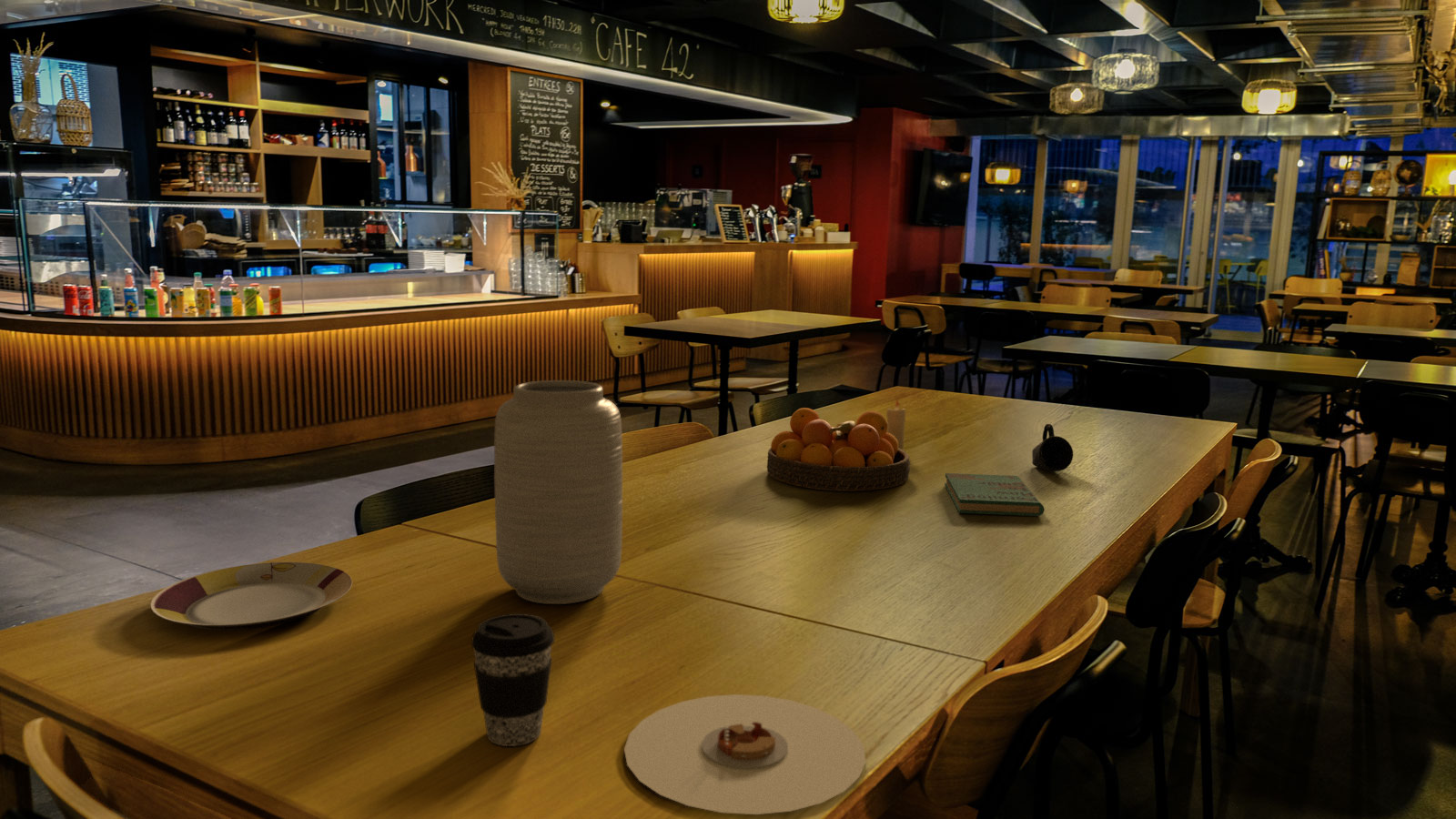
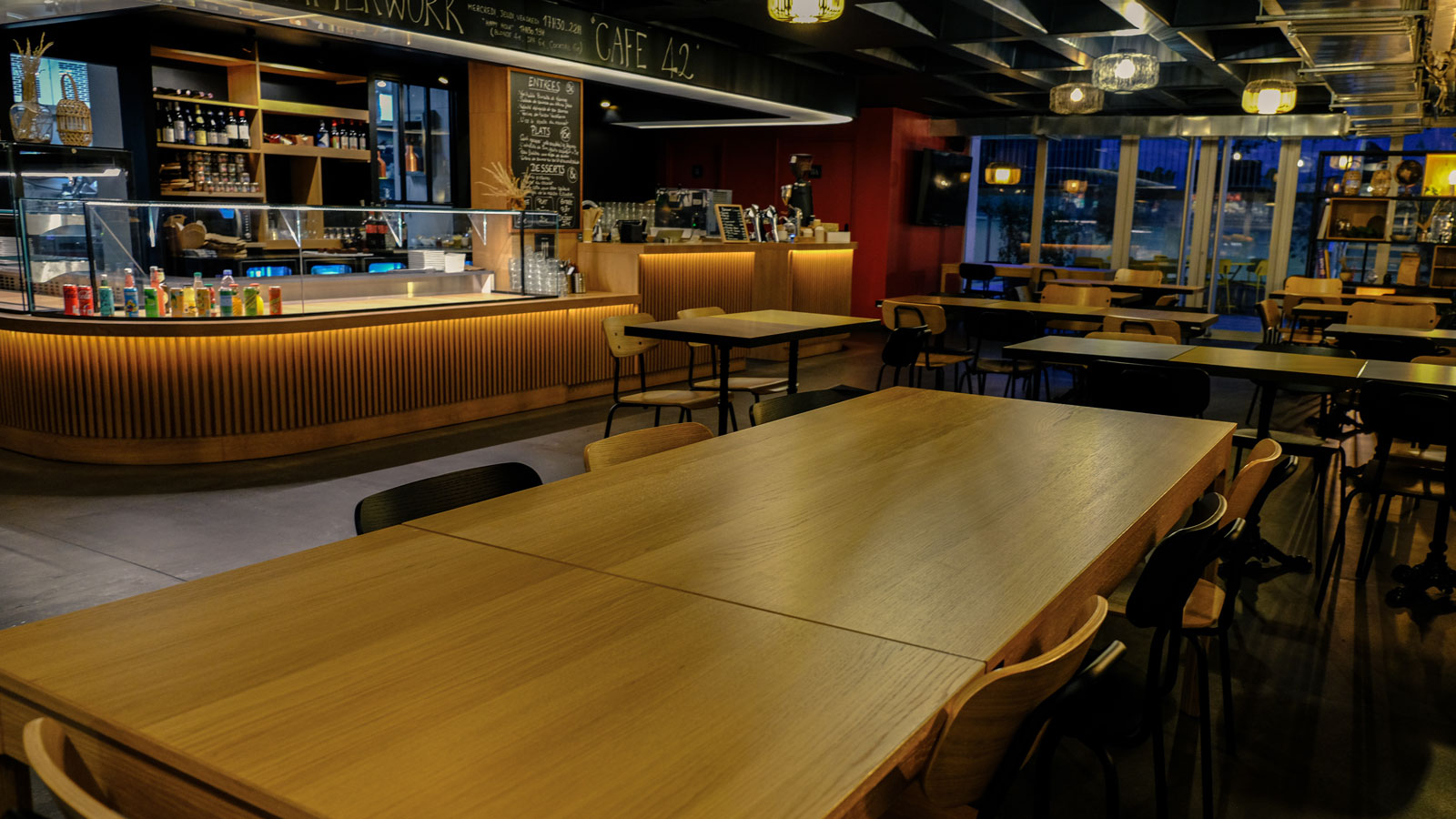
- book (992, 493)
- candle (895, 426)
- mug (1049, 447)
- plate (744, 737)
- fruit bowl (838, 443)
- vase (559, 490)
- coffee cup (513, 680)
- plate (255, 597)
